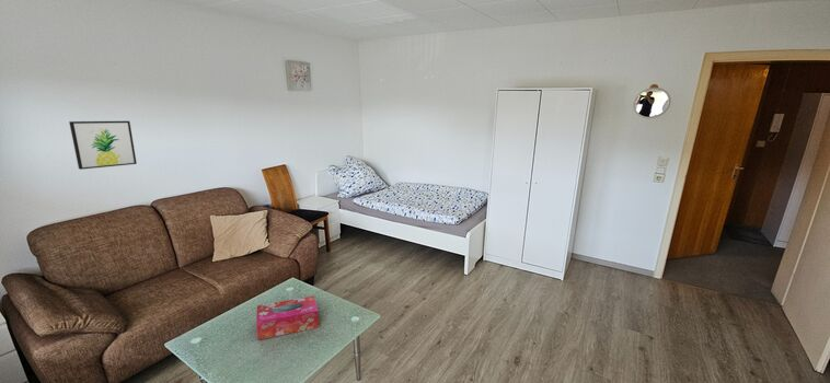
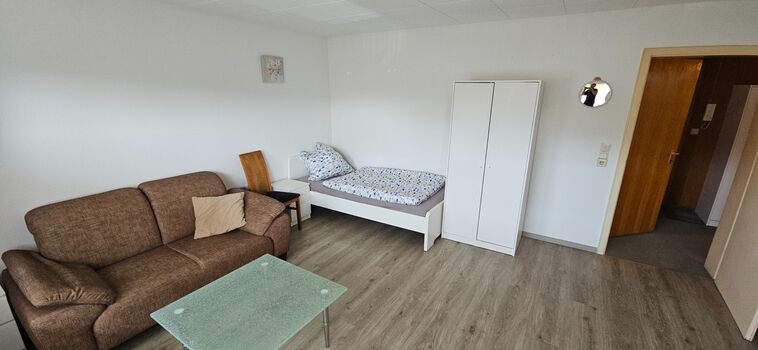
- tissue box (287, 316)
- wall art (104, 143)
